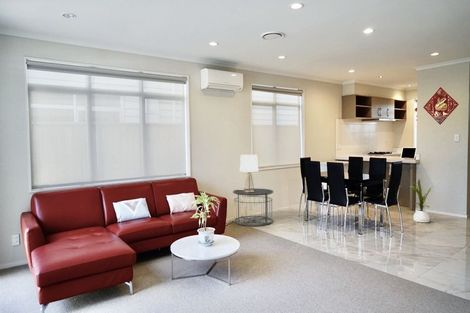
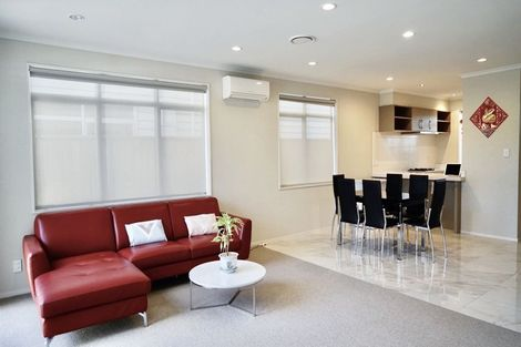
- house plant (420, 199)
- lamp (249, 172)
- side table (251, 206)
